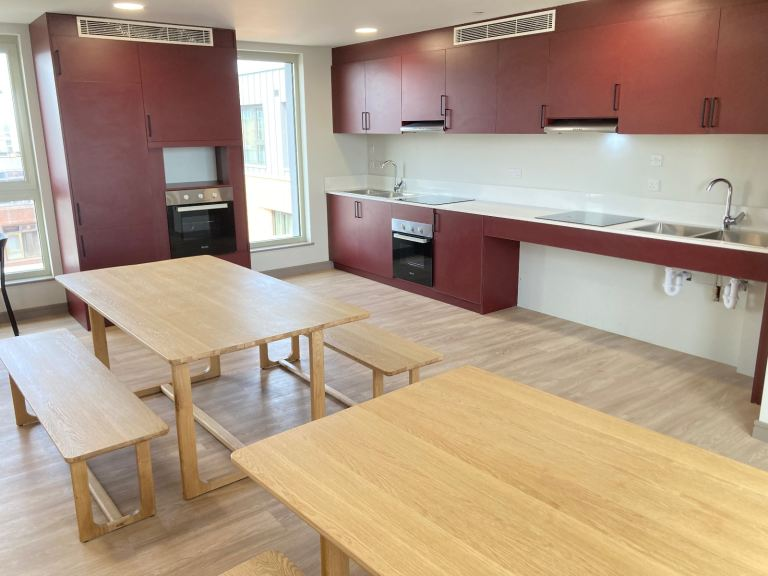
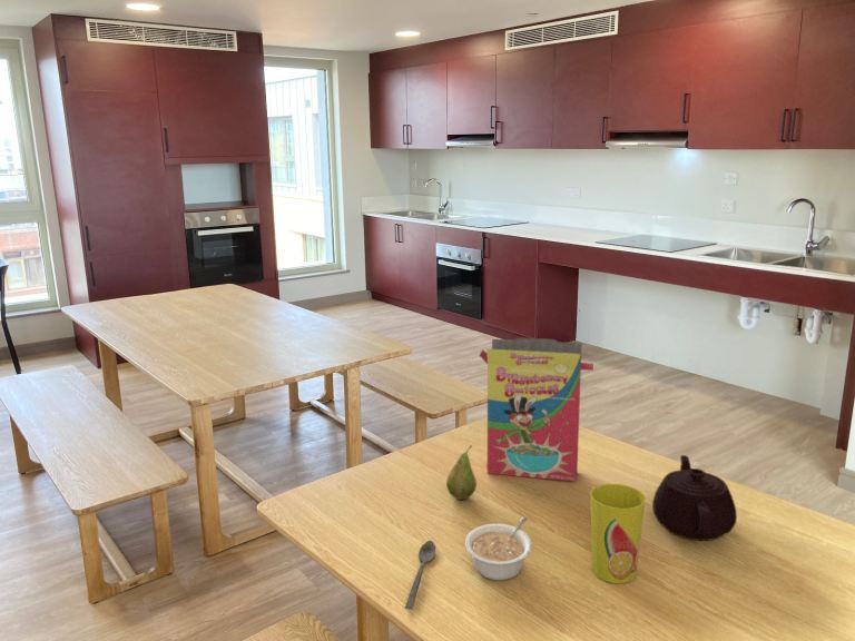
+ legume (498, 550)
+ fruit (461, 472)
+ cup (616, 533)
+ cereal box (534, 408)
+ spoon (420, 572)
+ teapot (694, 496)
